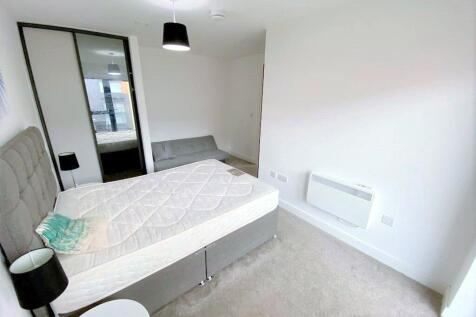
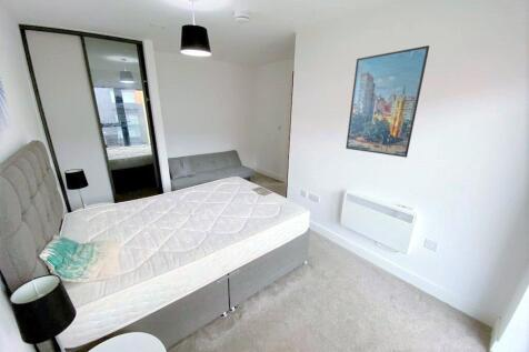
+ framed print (380, 105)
